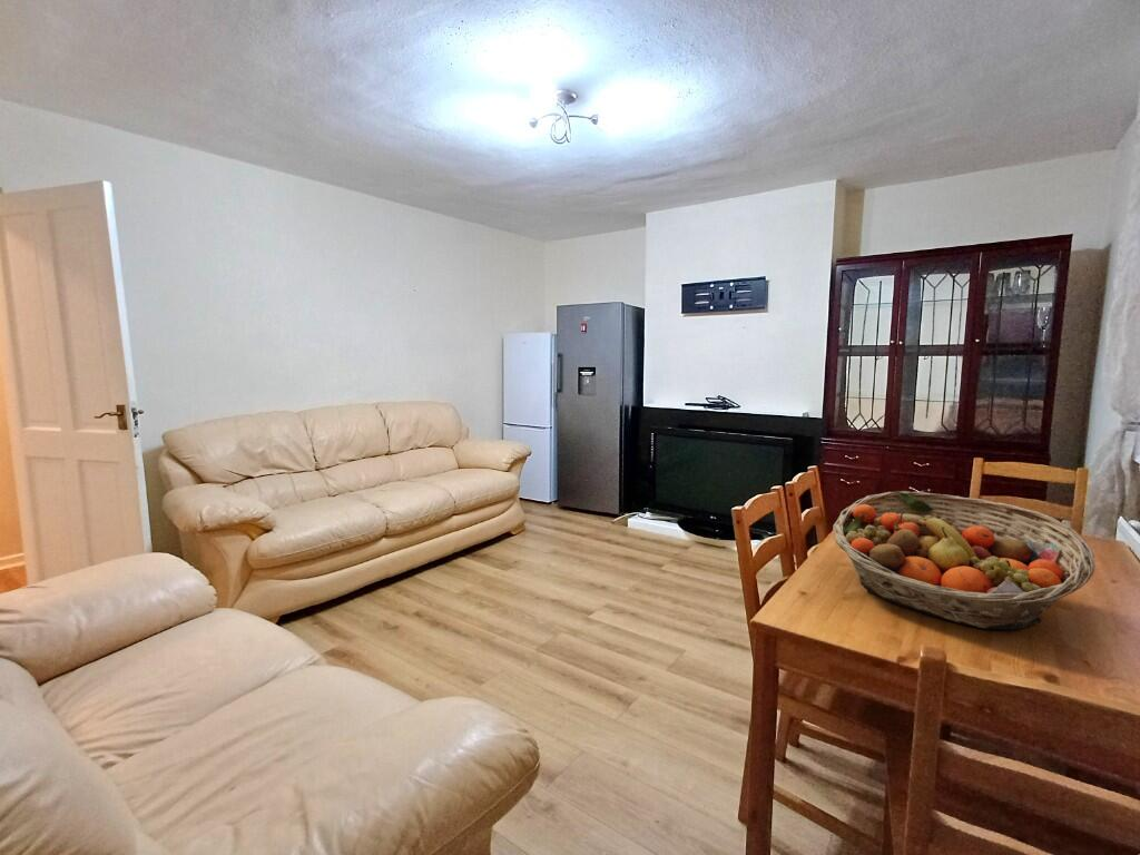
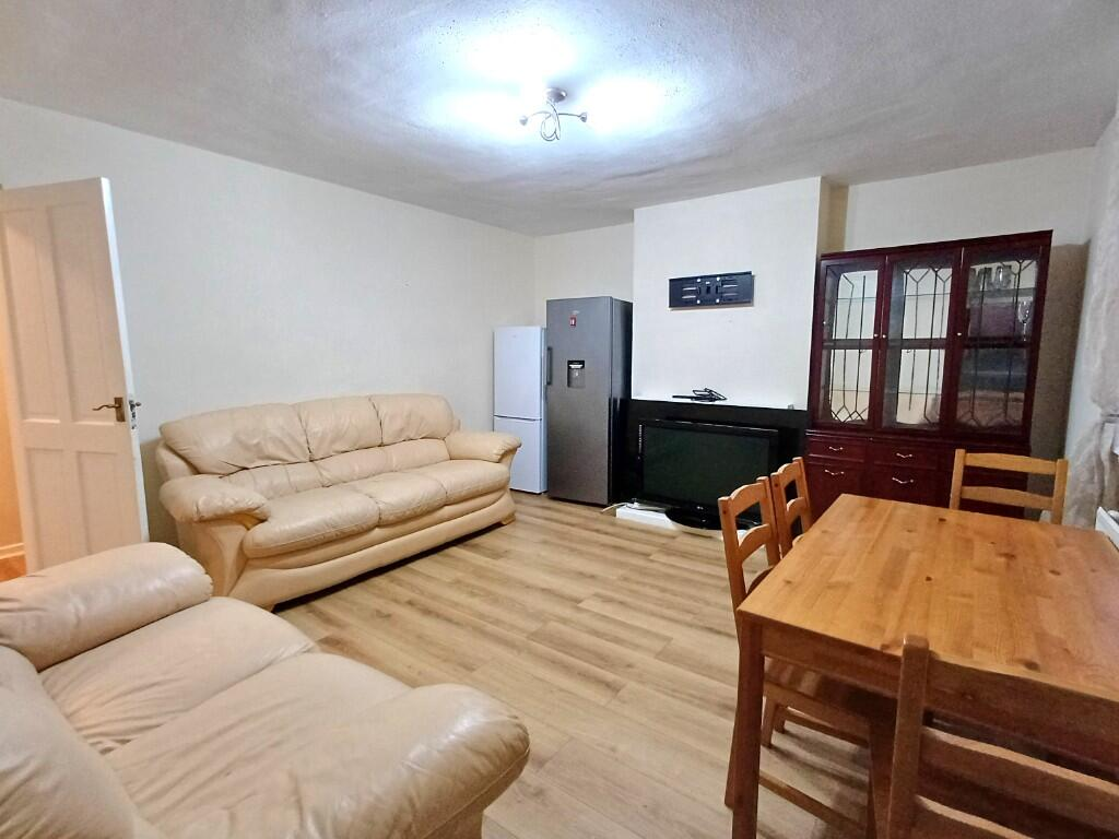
- fruit basket (945, 552)
